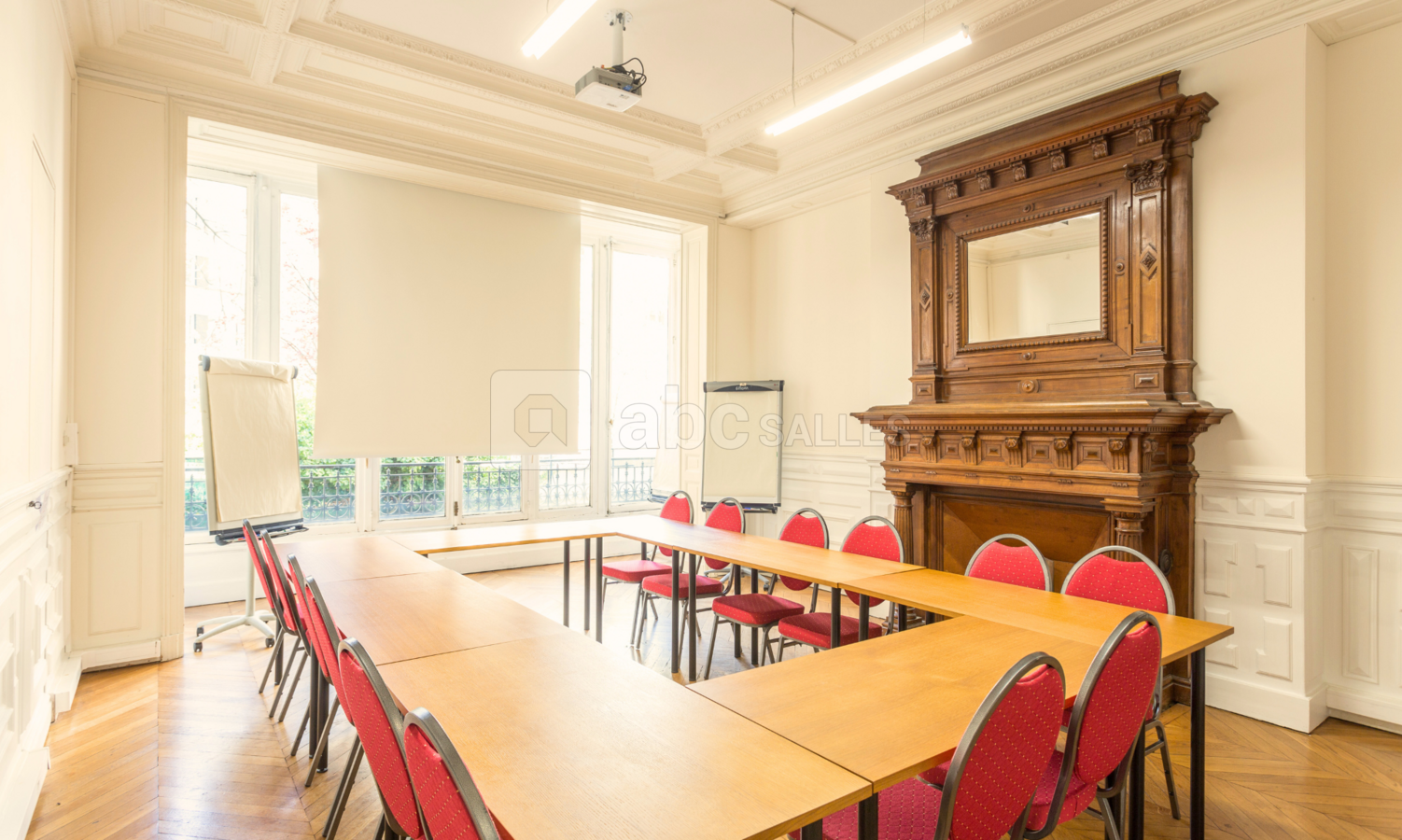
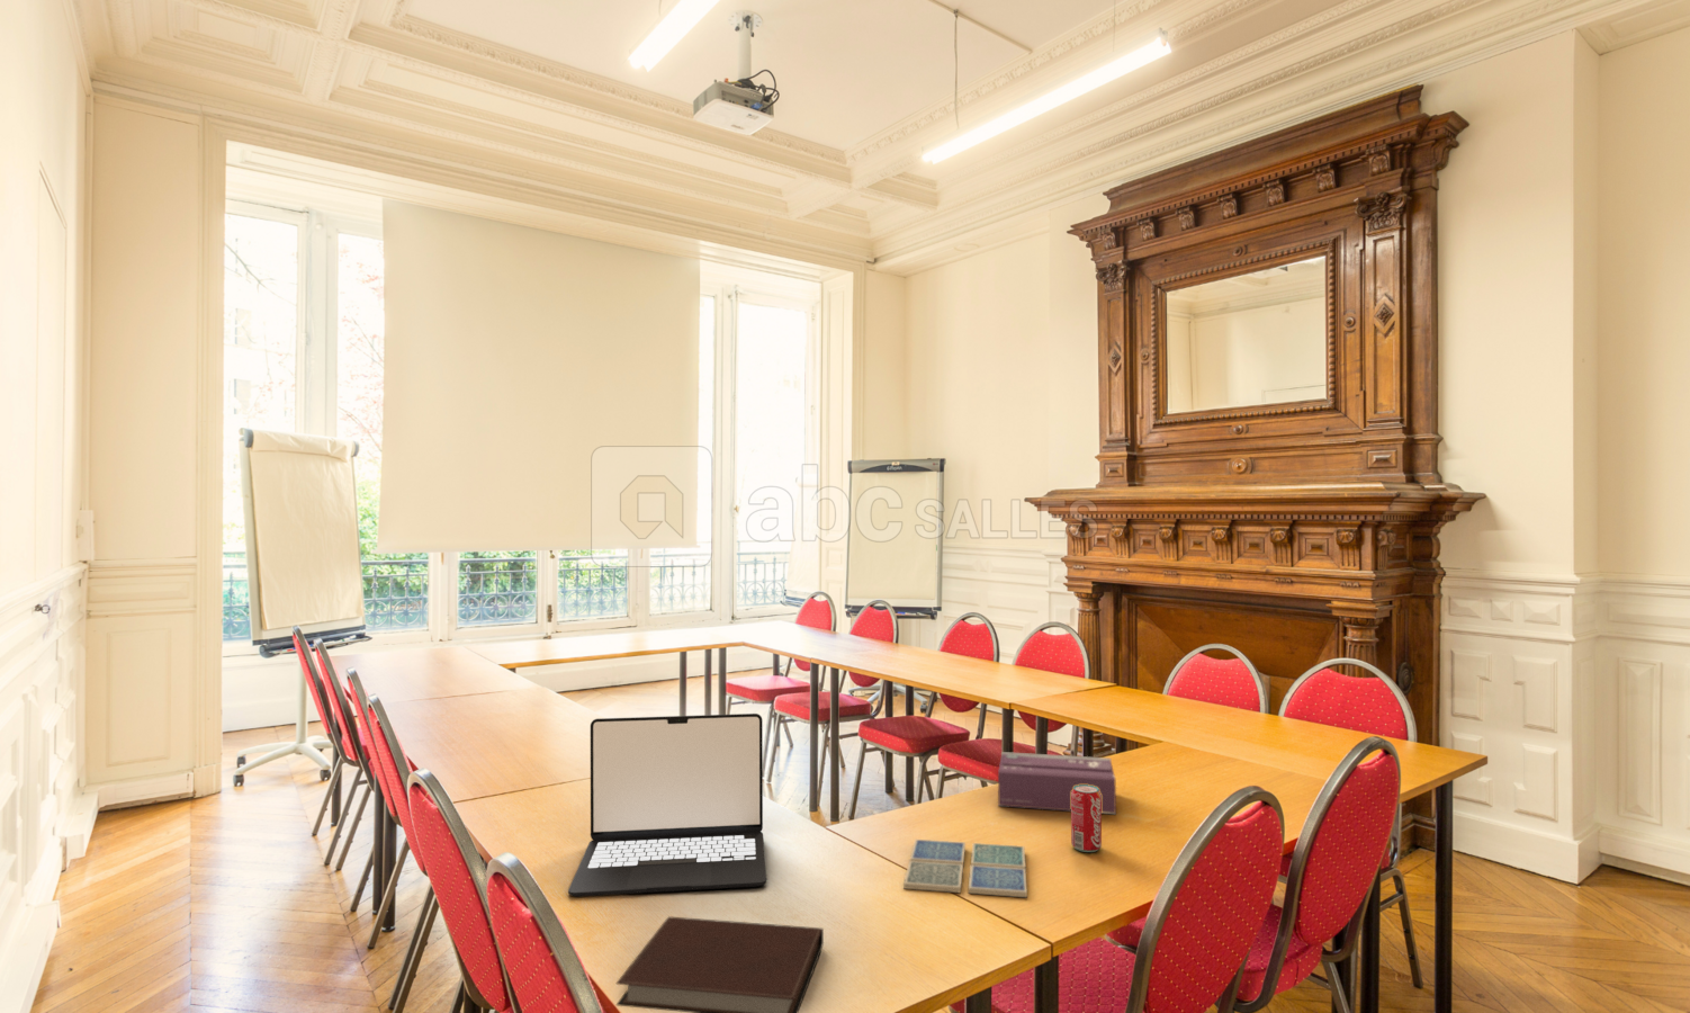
+ beverage can (1086, 818)
+ tissue box (1056, 781)
+ drink coaster (970, 867)
+ laptop (673, 798)
+ notebook (726, 962)
